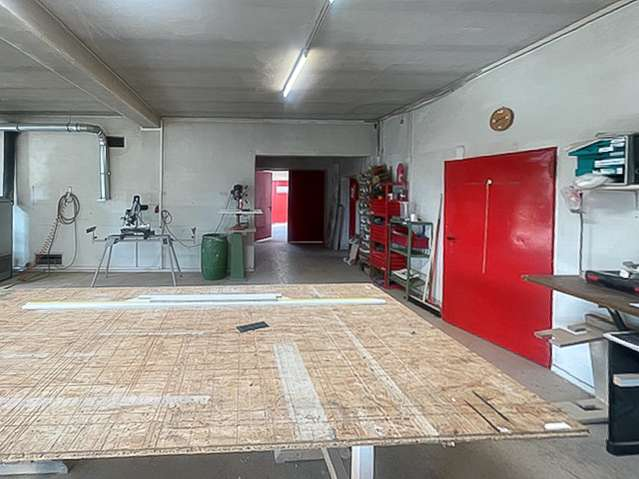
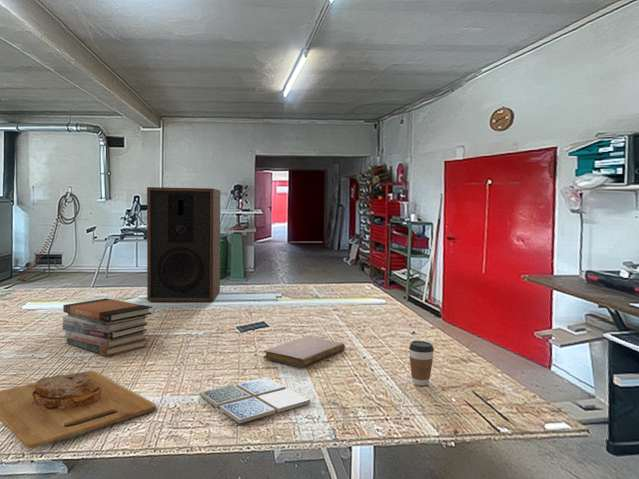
+ drink coaster (254, 397)
+ book stack (106, 325)
+ notebook (305, 350)
+ speaker (185, 243)
+ cutting board (67, 389)
+ coffee cup (421, 363)
